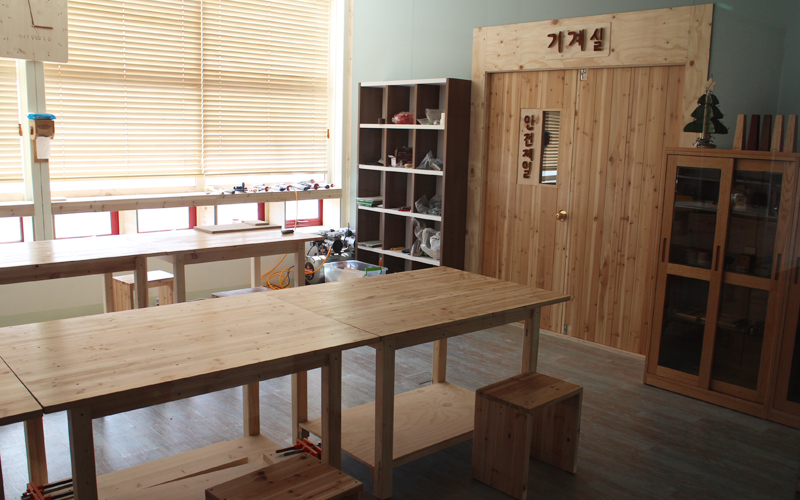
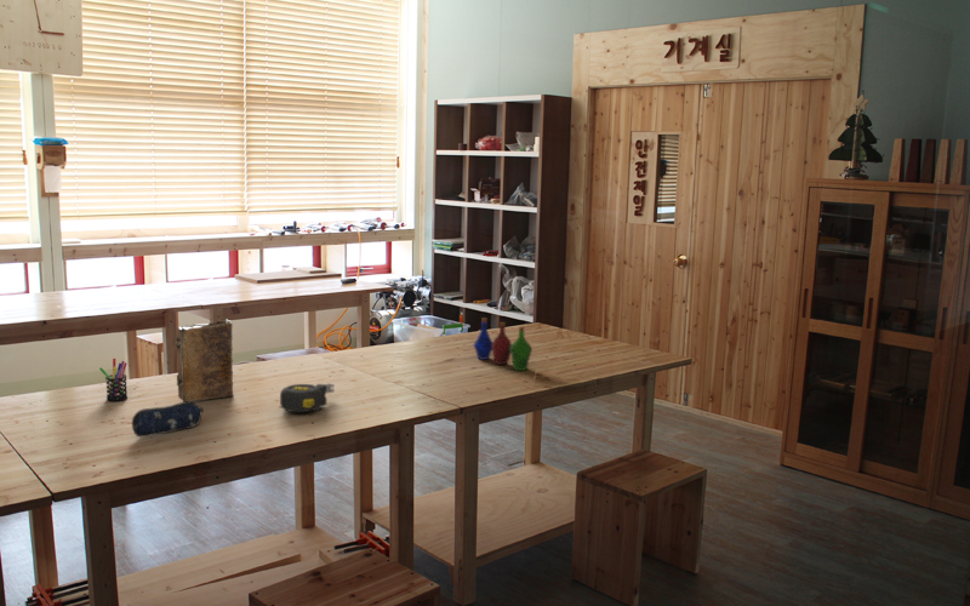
+ tape measure (308, 395)
+ book (204, 360)
+ bottle (502, 343)
+ pencil case (167, 418)
+ pen holder (113, 379)
